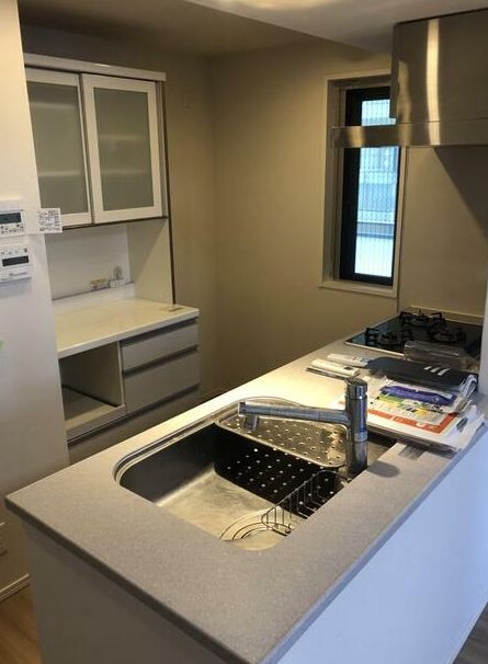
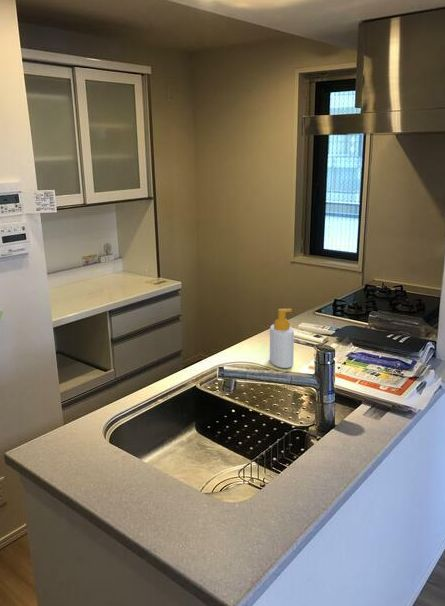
+ soap bottle (281, 336)
